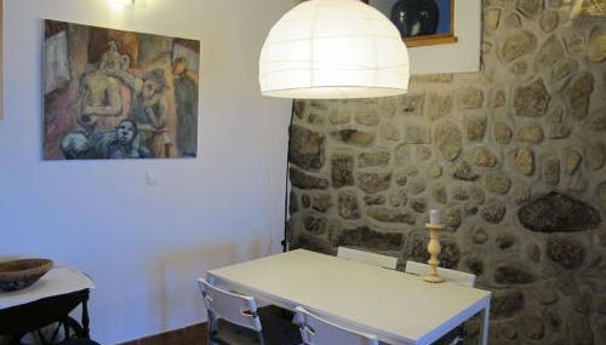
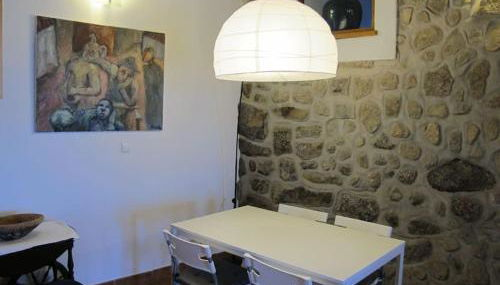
- candle holder (434, 243)
